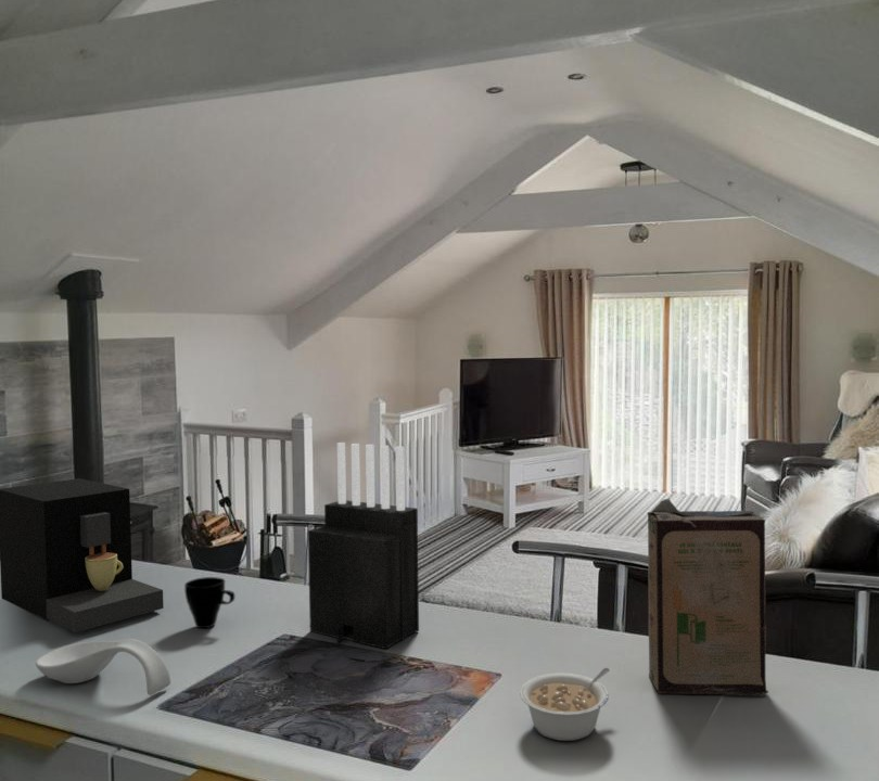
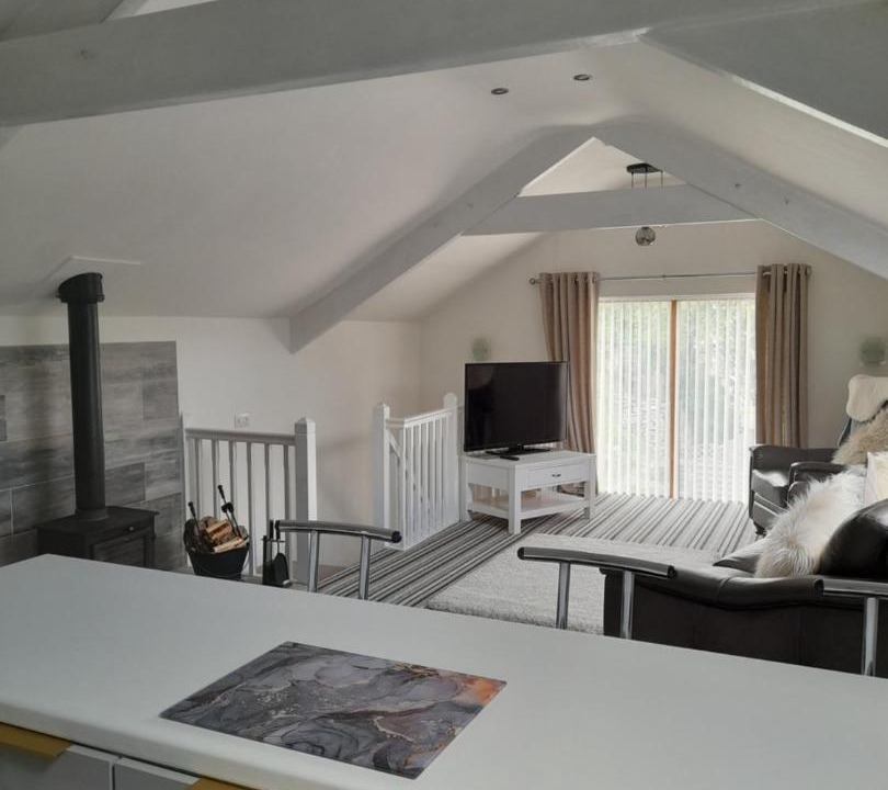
- spoon rest (103, 660)
- coffee maker (77, 548)
- knife block (359, 540)
- cereal box (706, 593)
- cup (211, 604)
- legume (564, 703)
